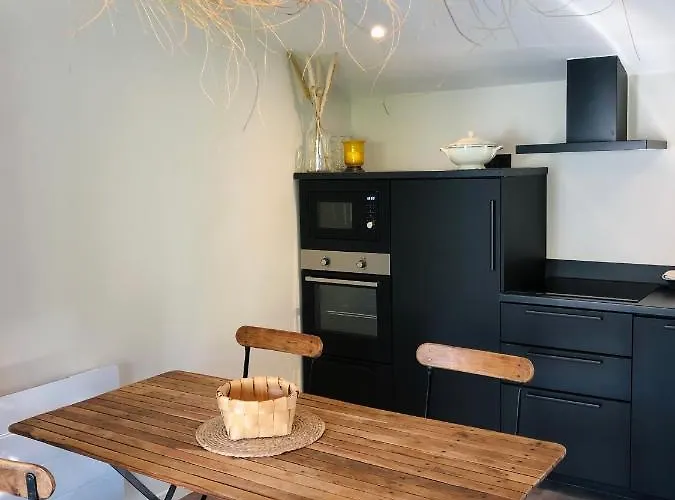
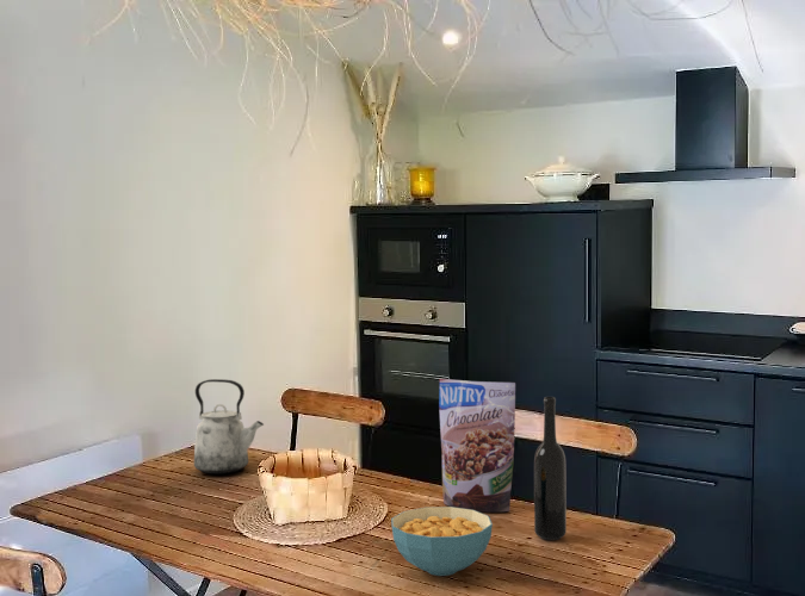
+ granola pouch (476, 443)
+ kettle (229, 424)
+ cereal bowl (441, 545)
+ bottle (550, 467)
